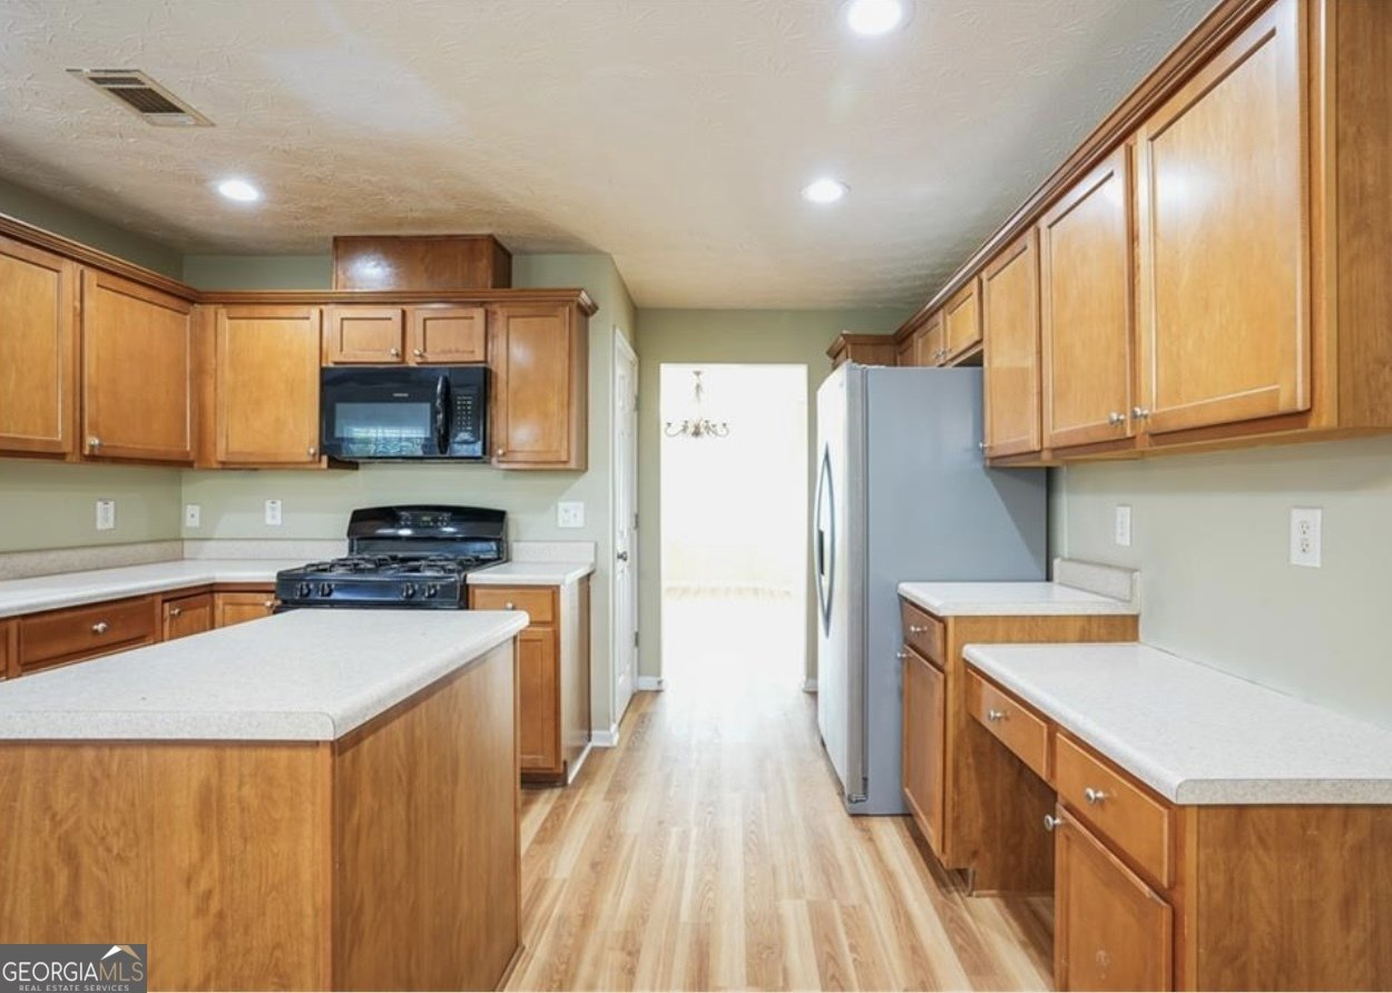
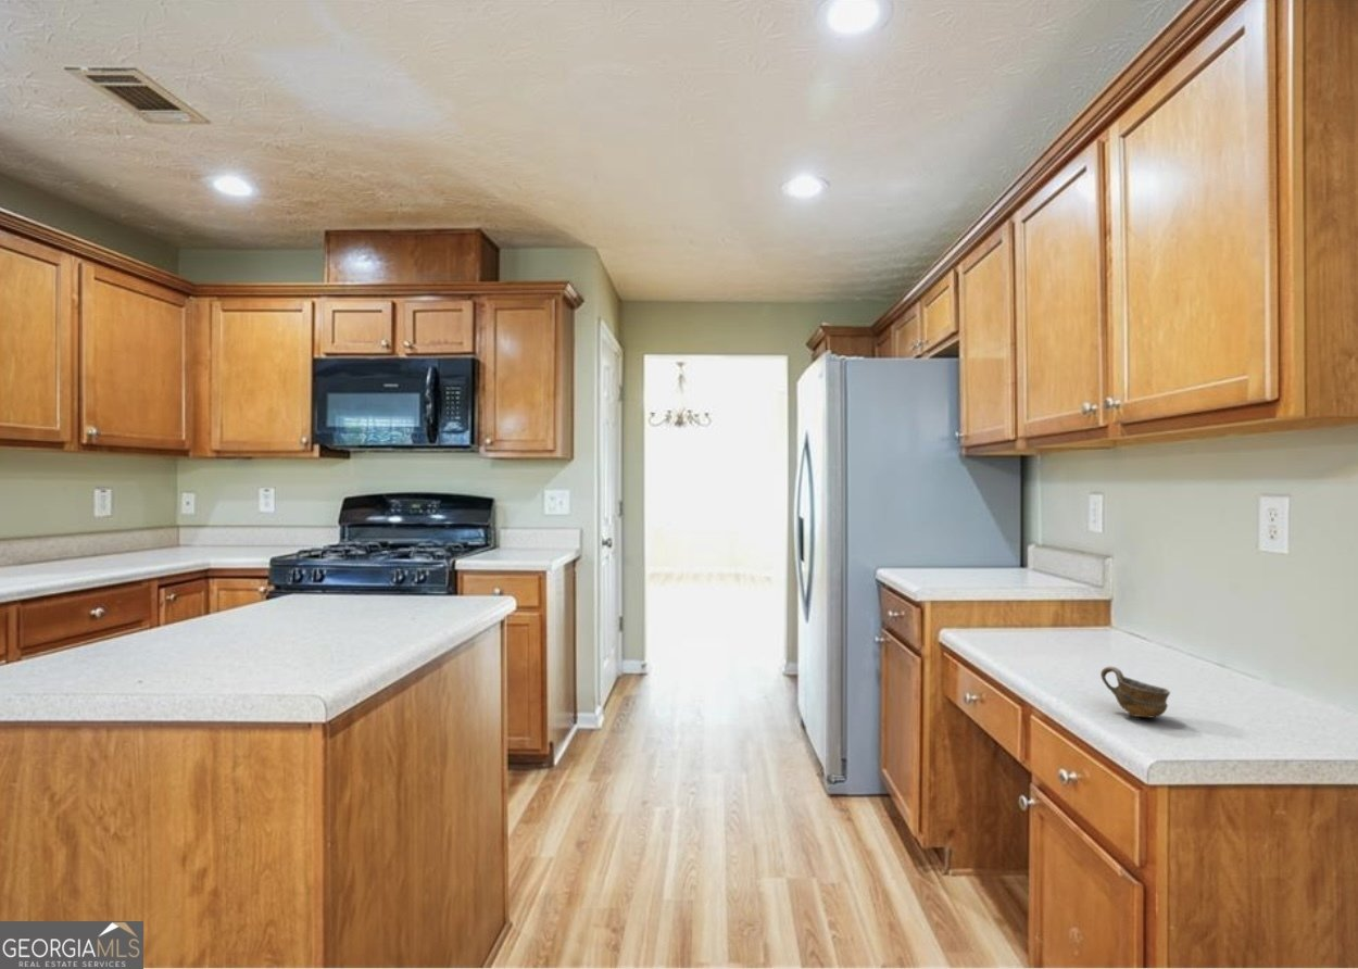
+ cup (1139, 692)
